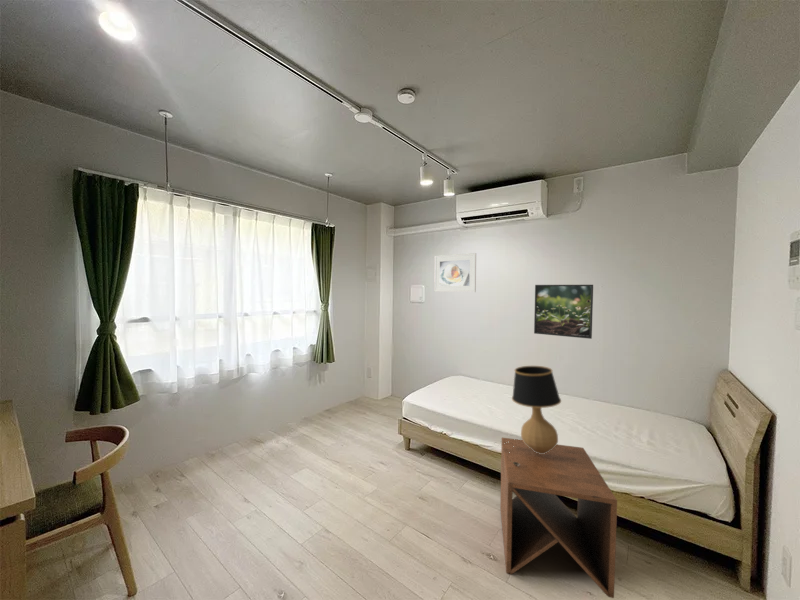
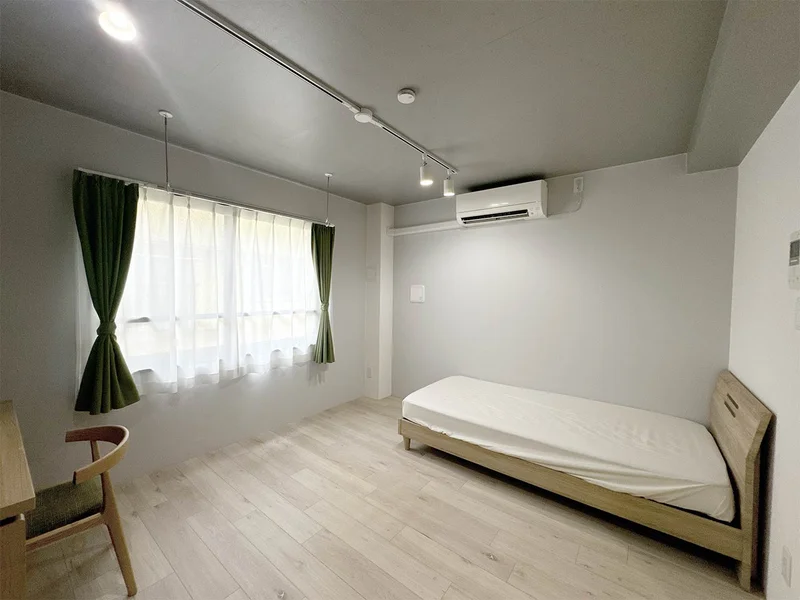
- side table (548, 504)
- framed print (454, 273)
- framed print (562, 310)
- table lamp (532, 413)
